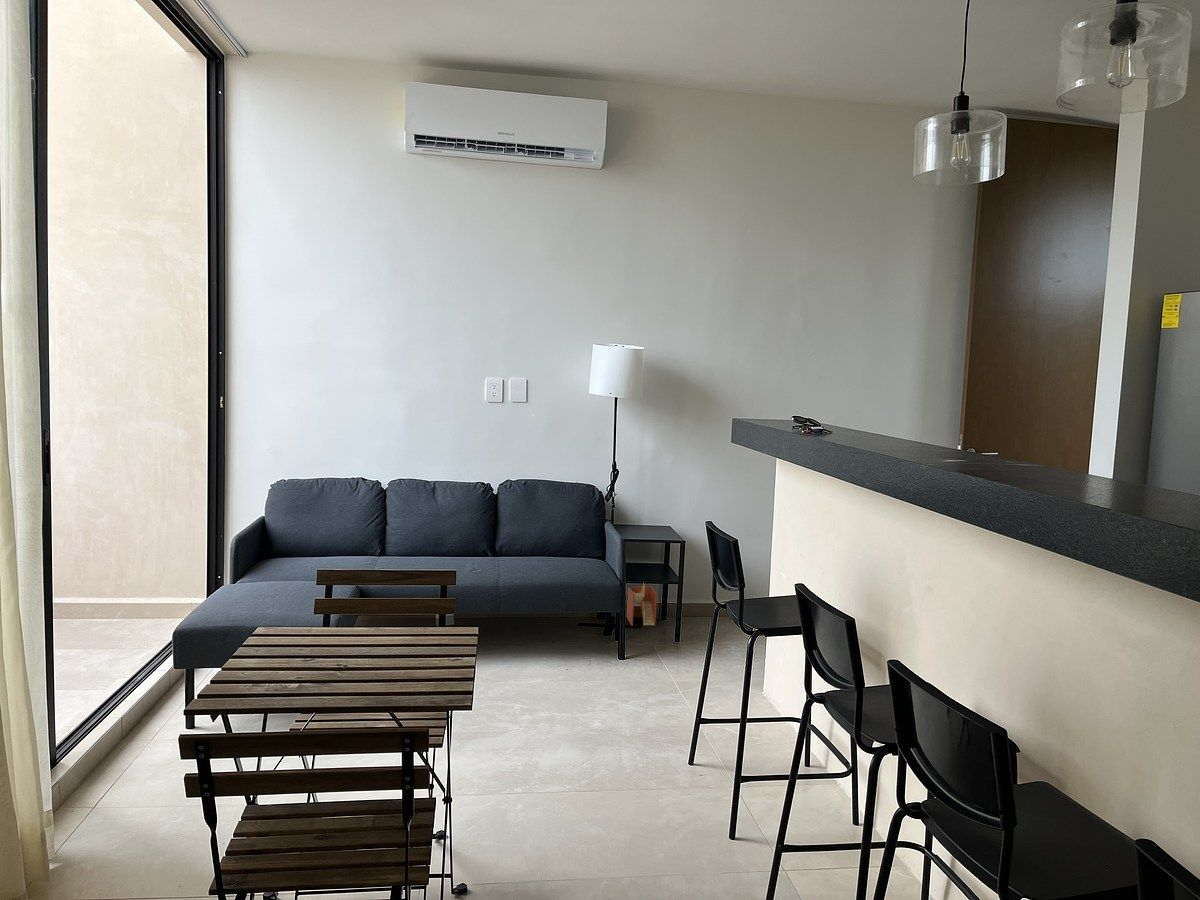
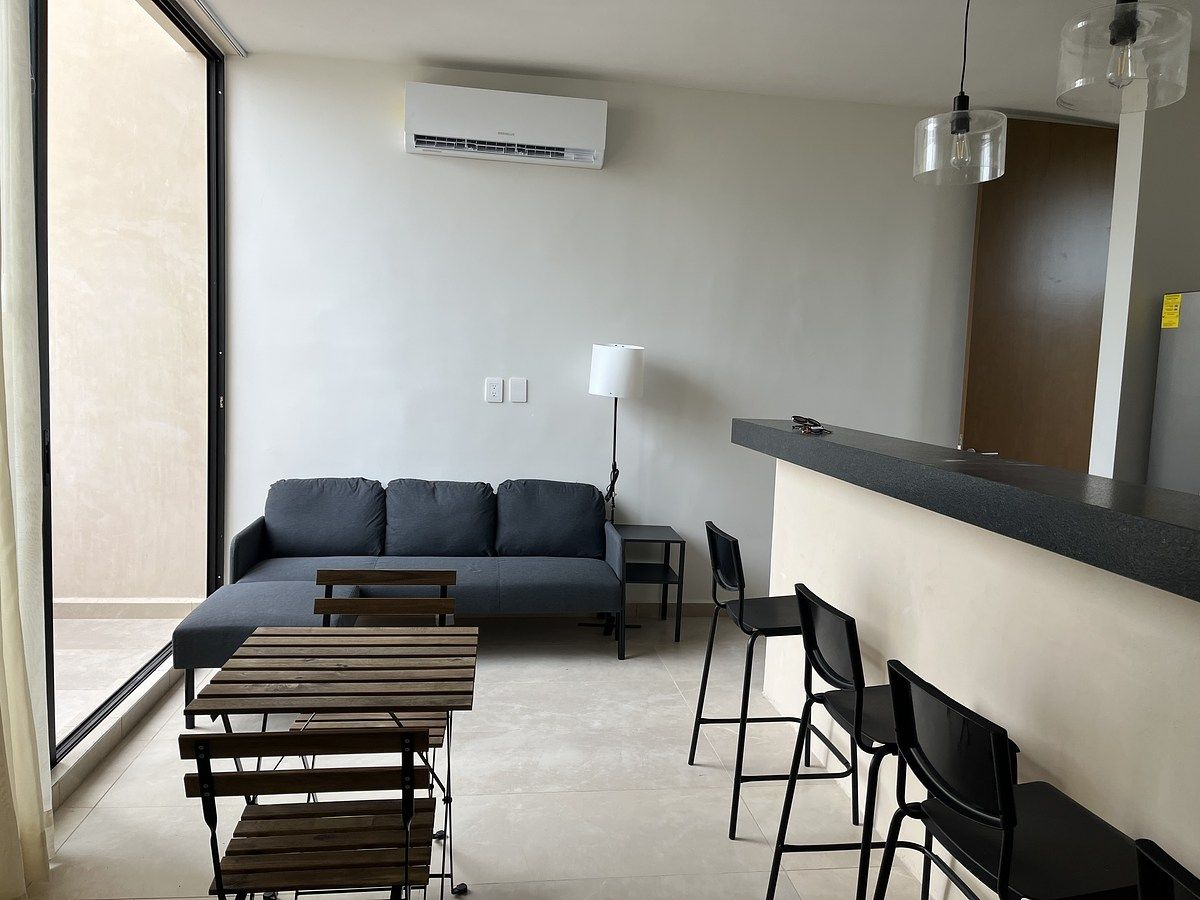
- architectural model (641, 600)
